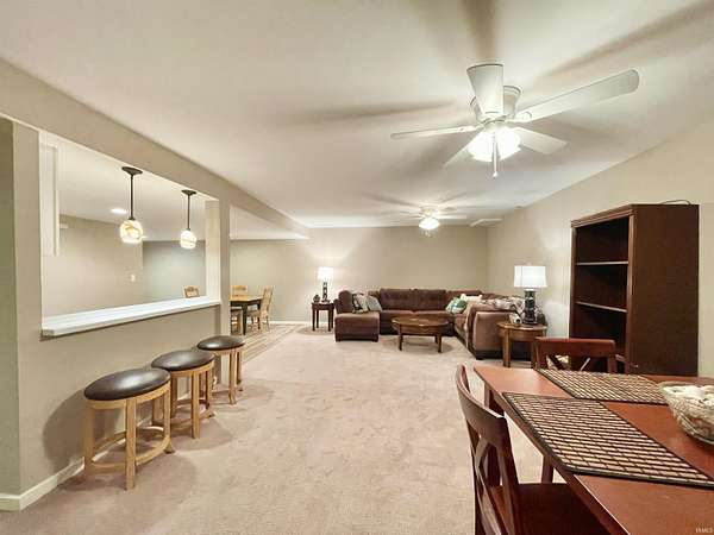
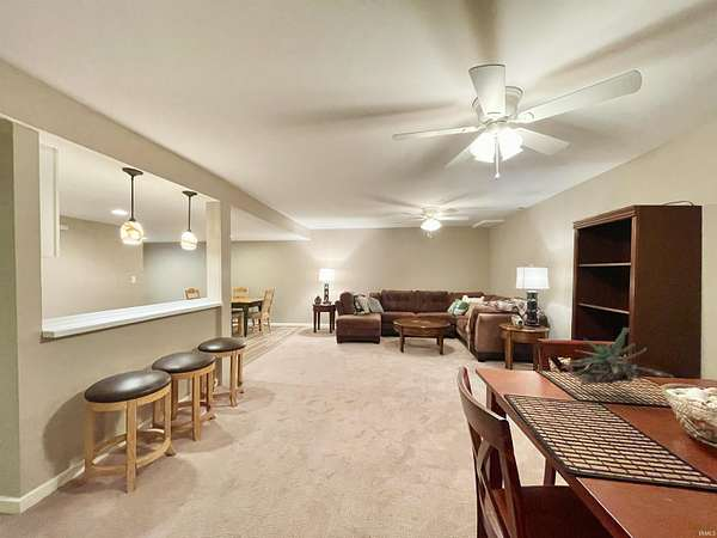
+ plant (613, 360)
